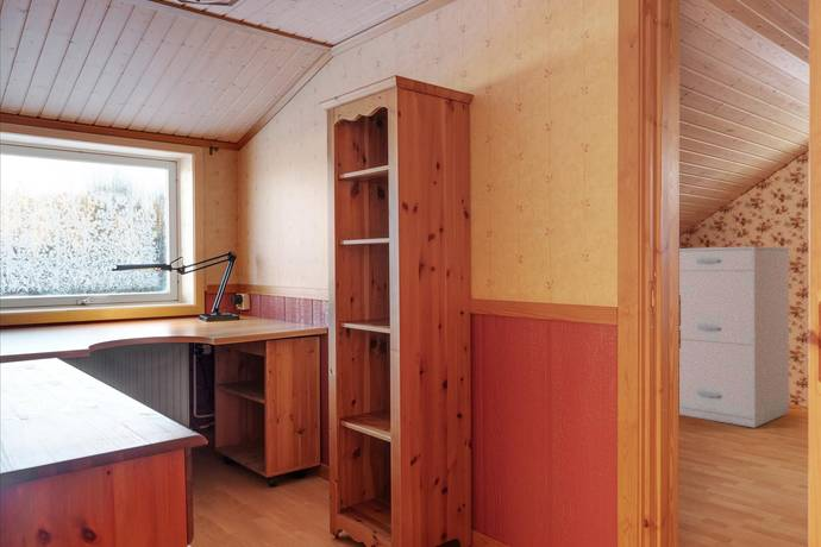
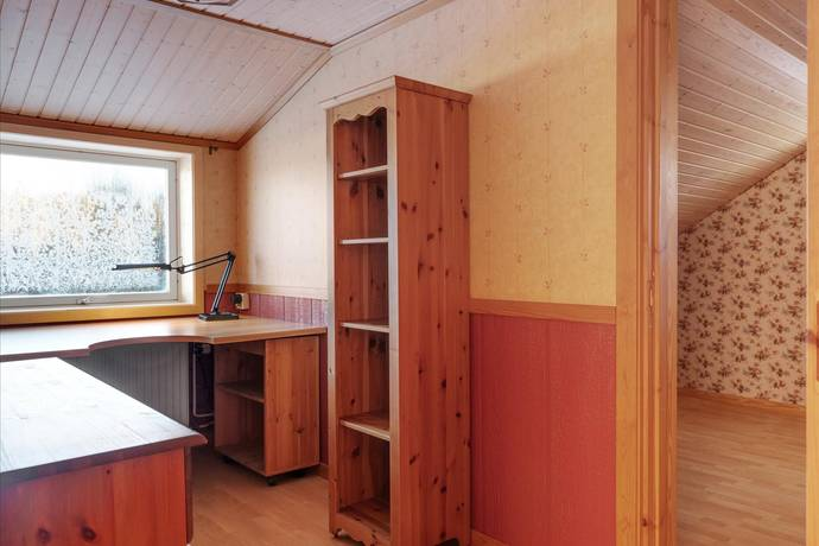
- filing cabinet (726, 331)
